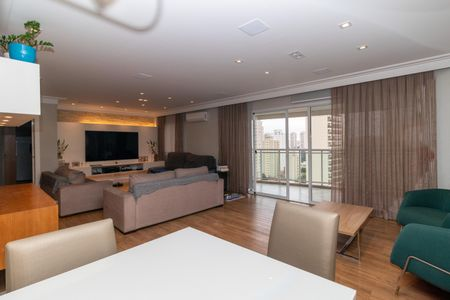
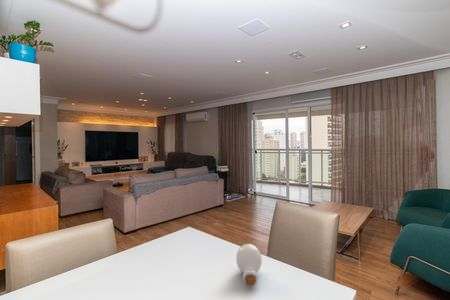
+ bottle (249, 261)
